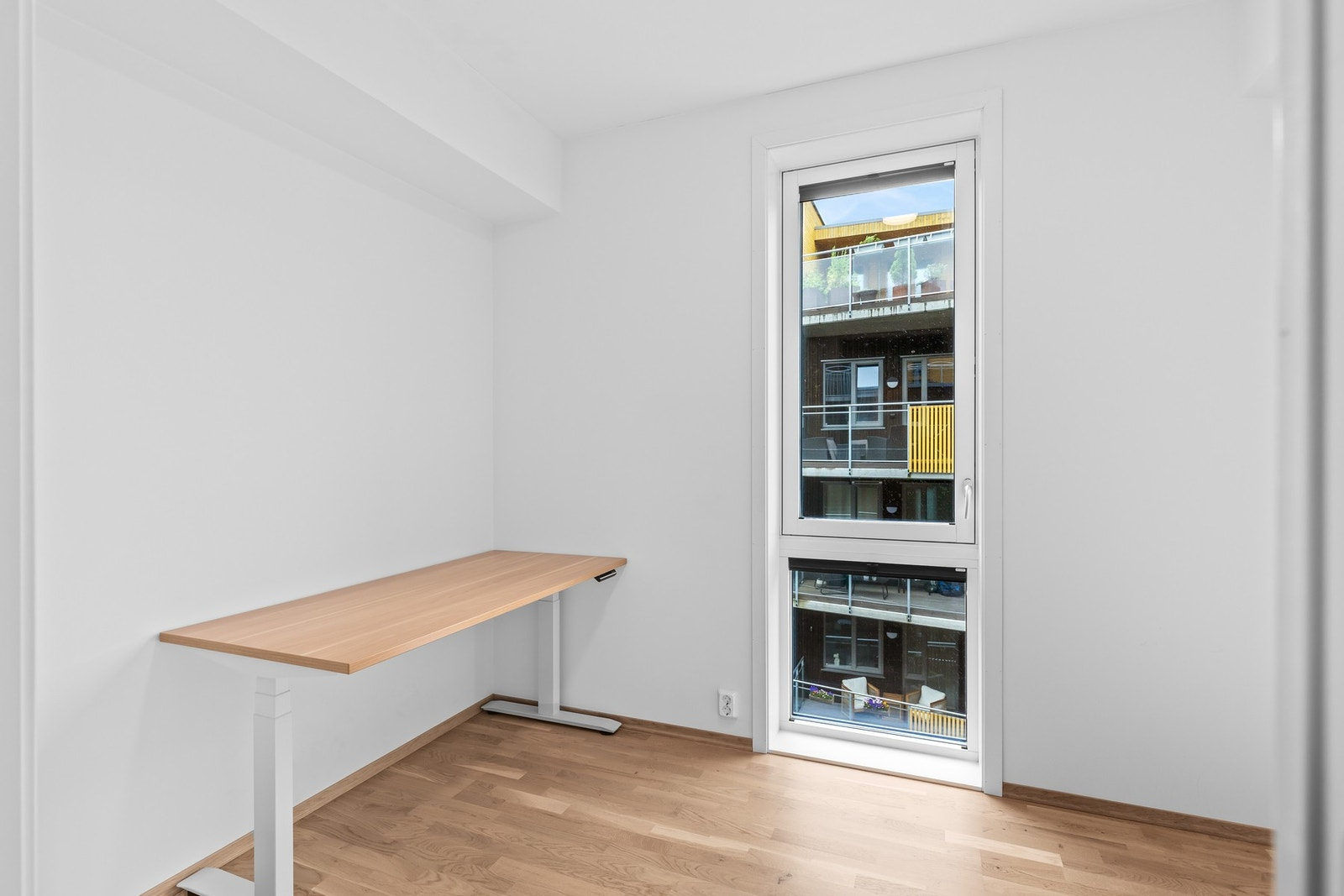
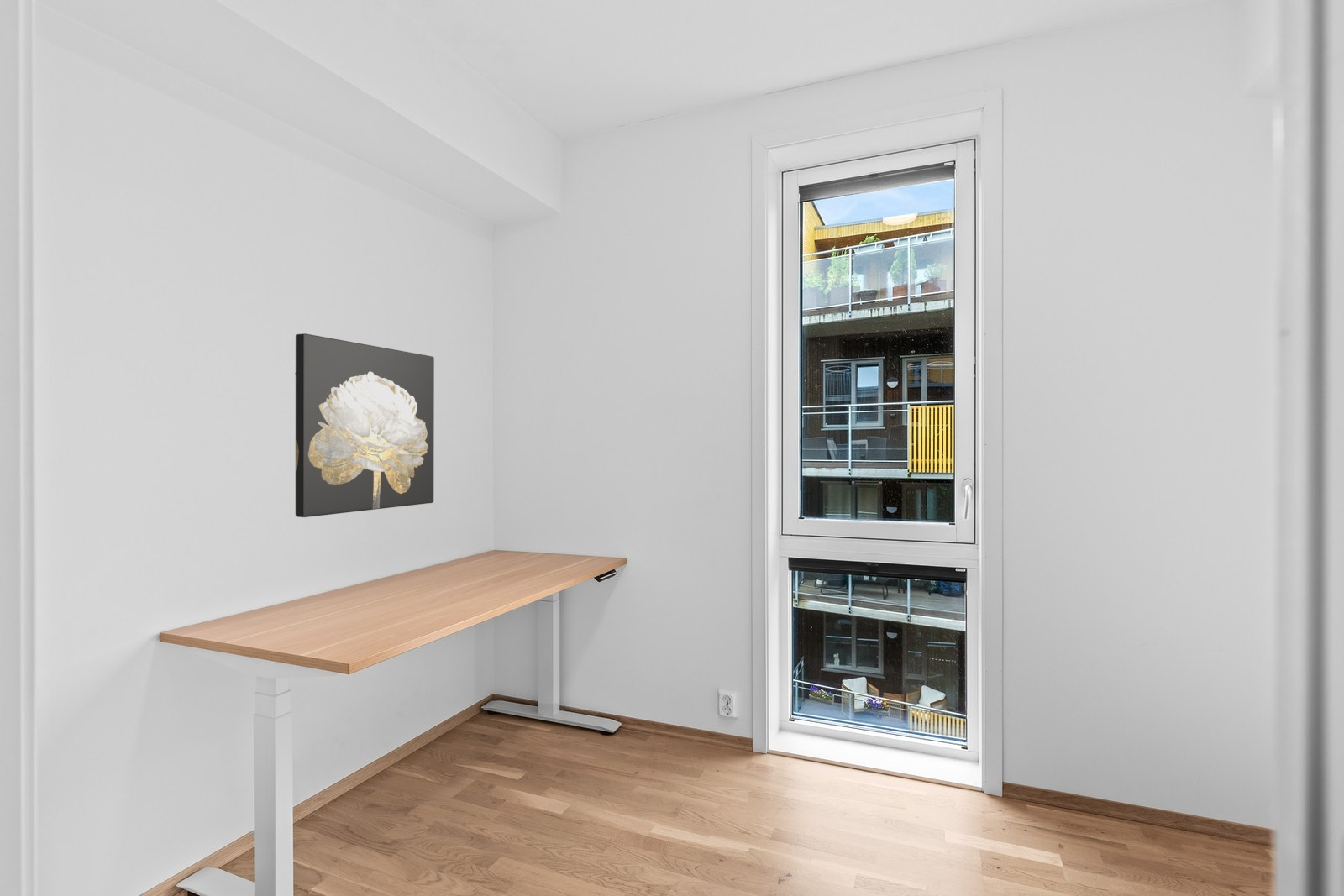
+ wall art (371, 427)
